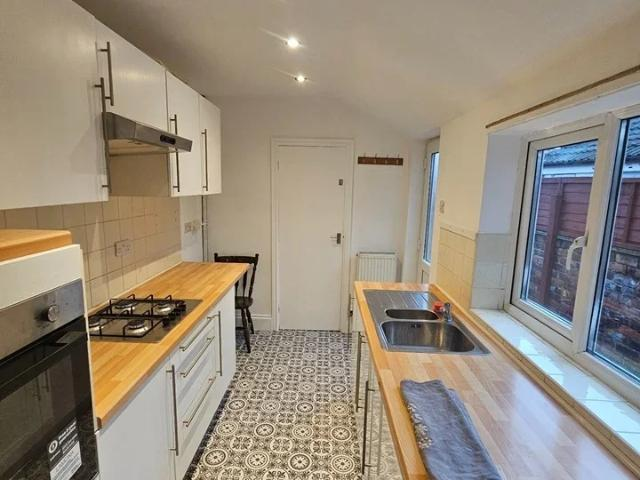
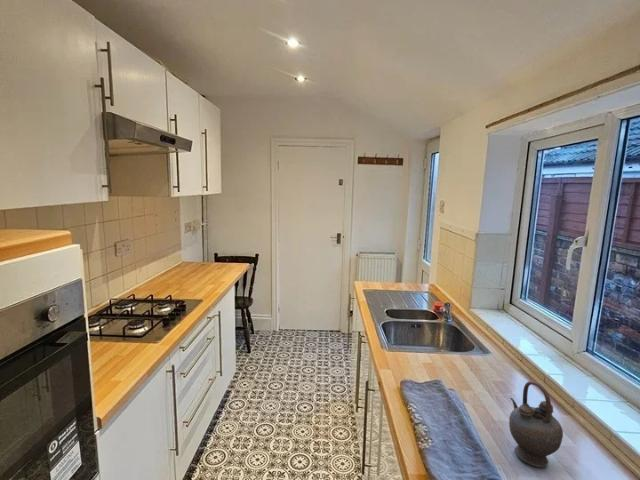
+ teapot (531, 417)
